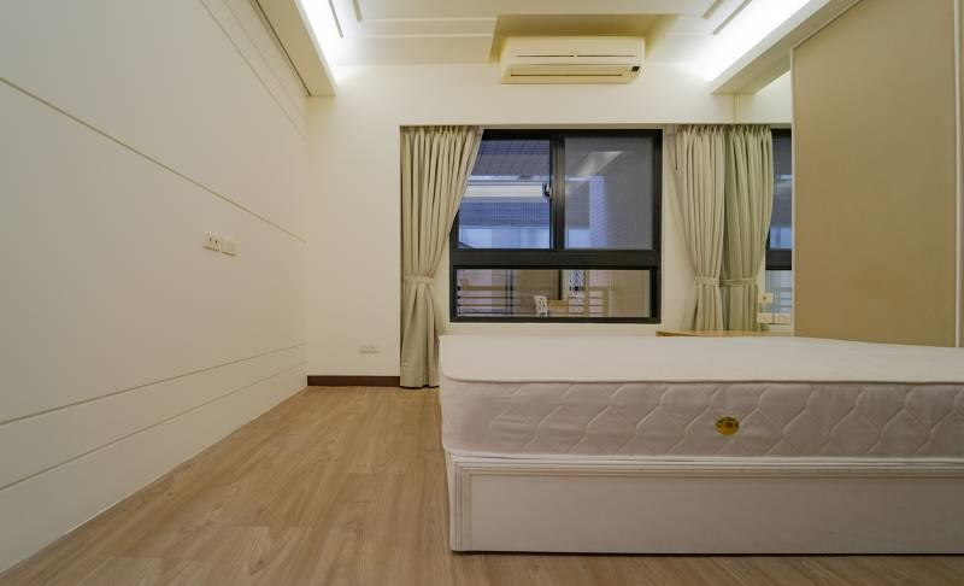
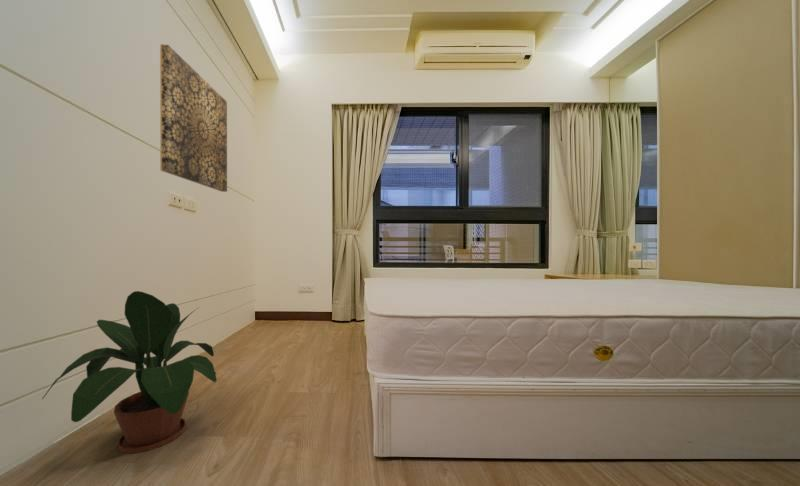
+ potted plant (148, 361)
+ wall art (199, 130)
